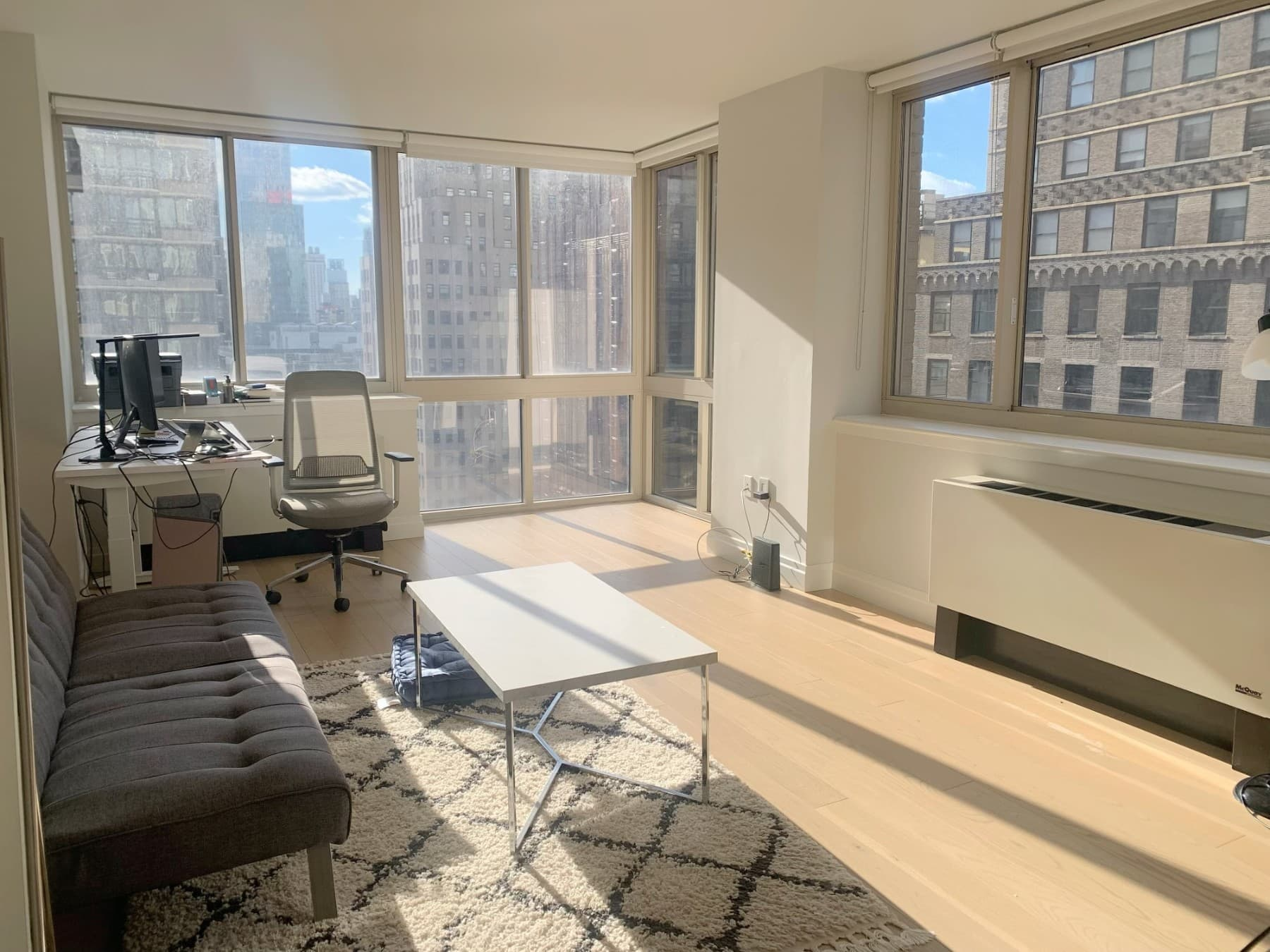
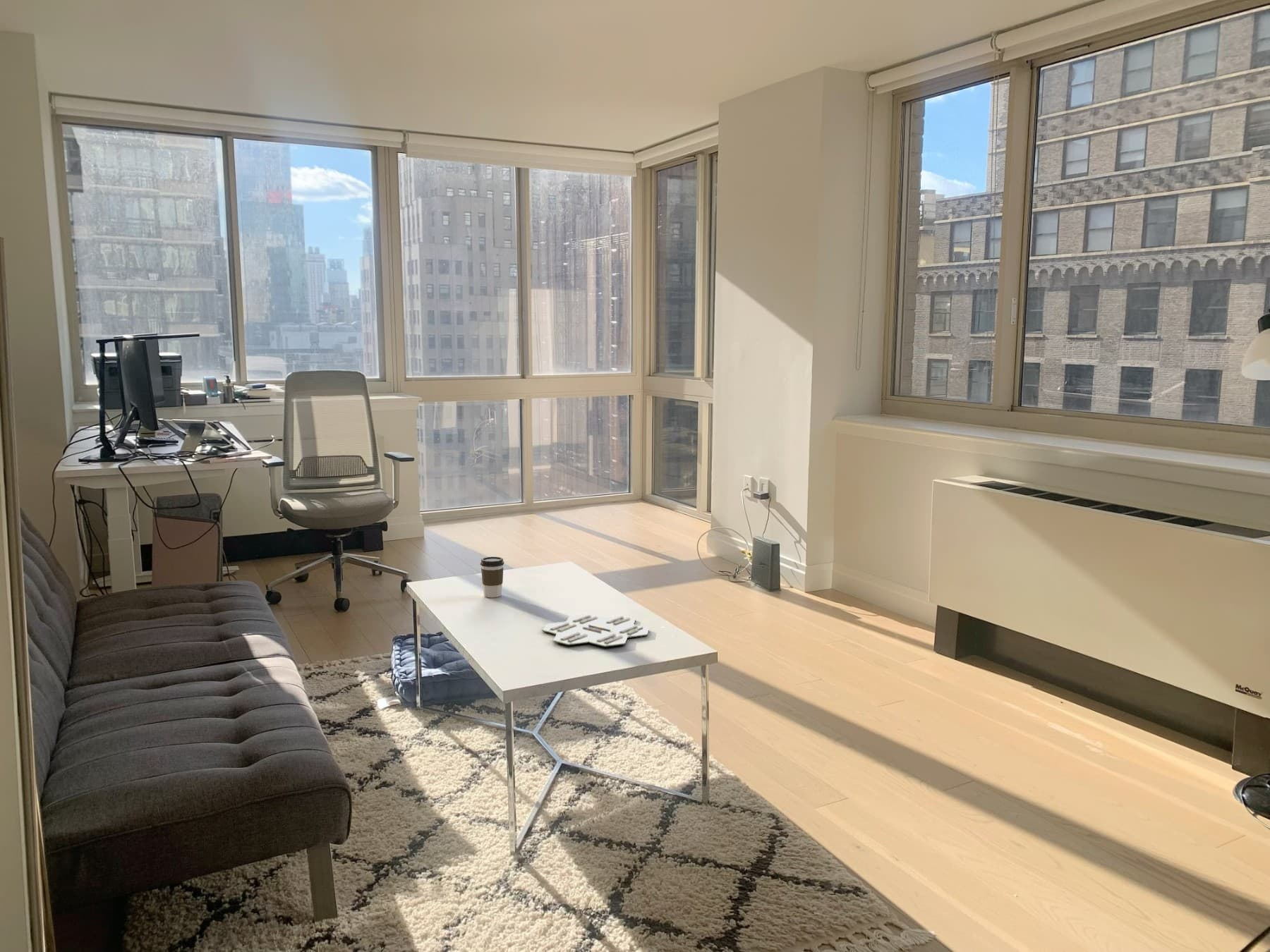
+ board game (595, 628)
+ coffee cup (492, 577)
